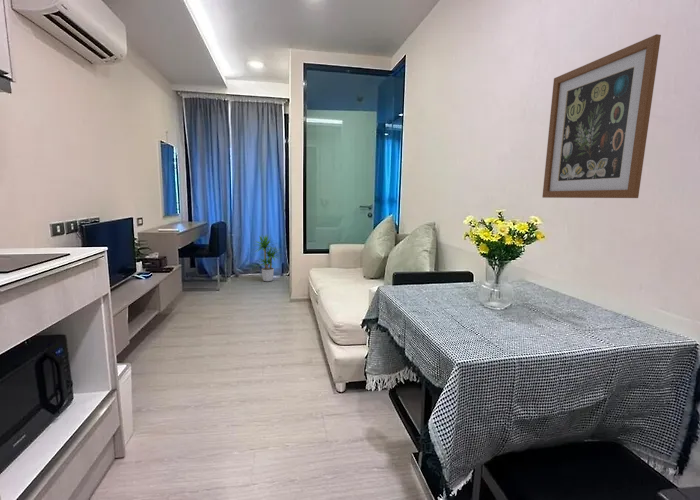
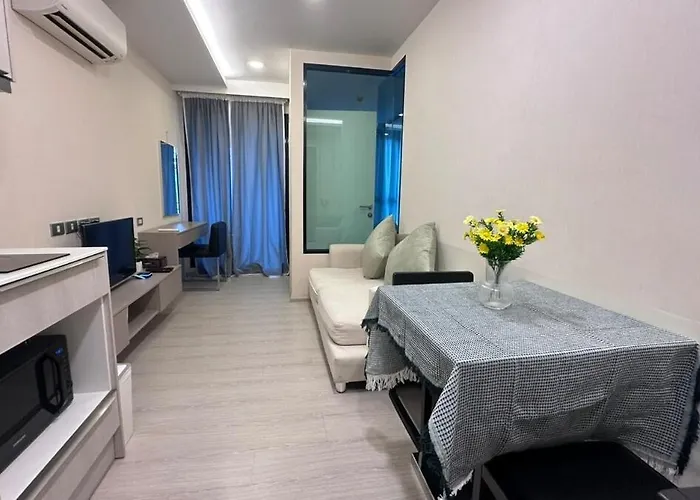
- wall art (590, 130)
- potted plant (268, 256)
